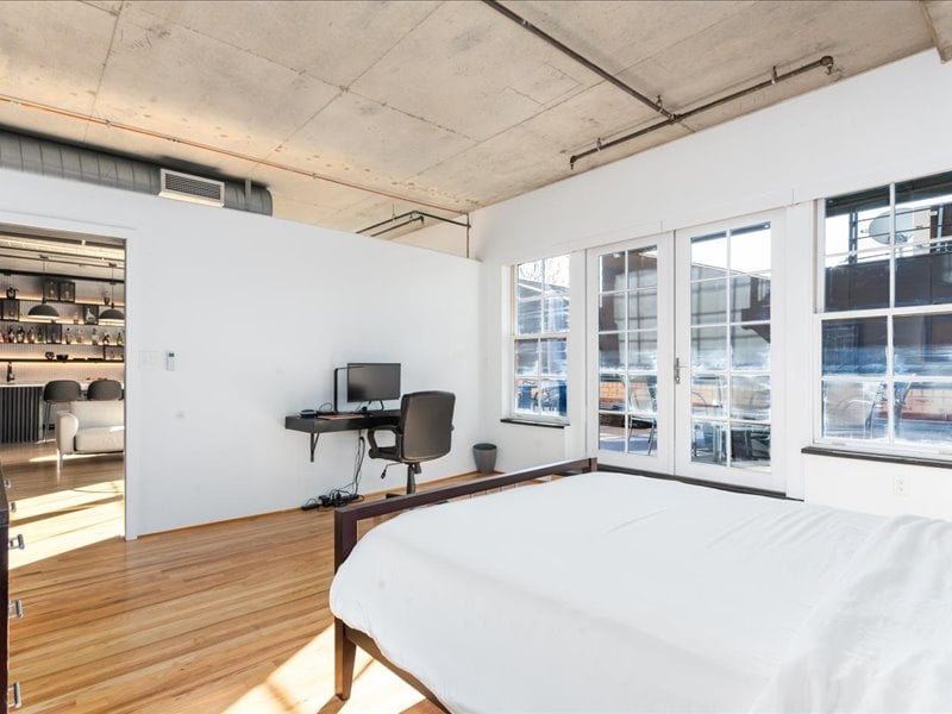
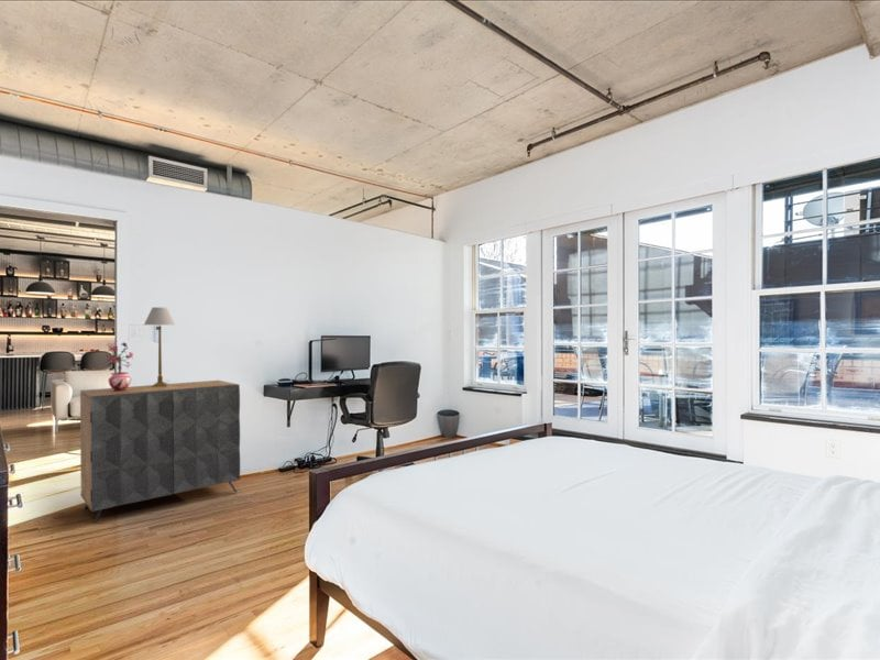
+ potted plant (120, 365)
+ dresser (164, 443)
+ table lamp (160, 346)
